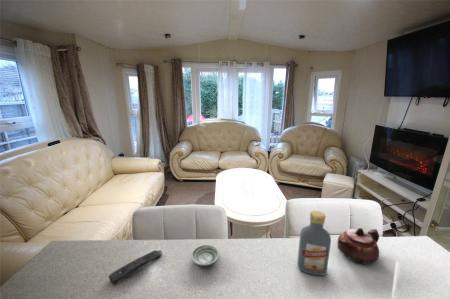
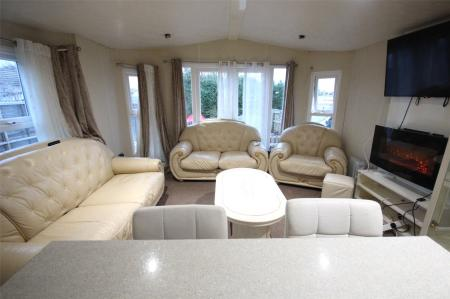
- saucer (205, 256)
- teapot (359, 241)
- vodka (314, 241)
- remote control (138, 264)
